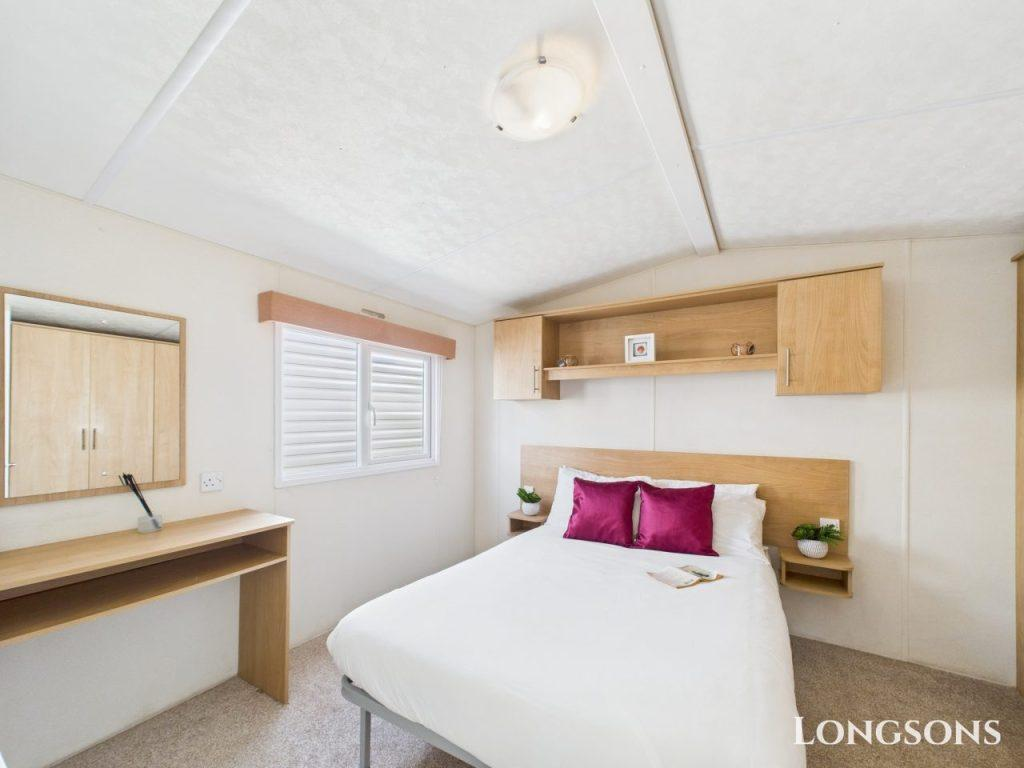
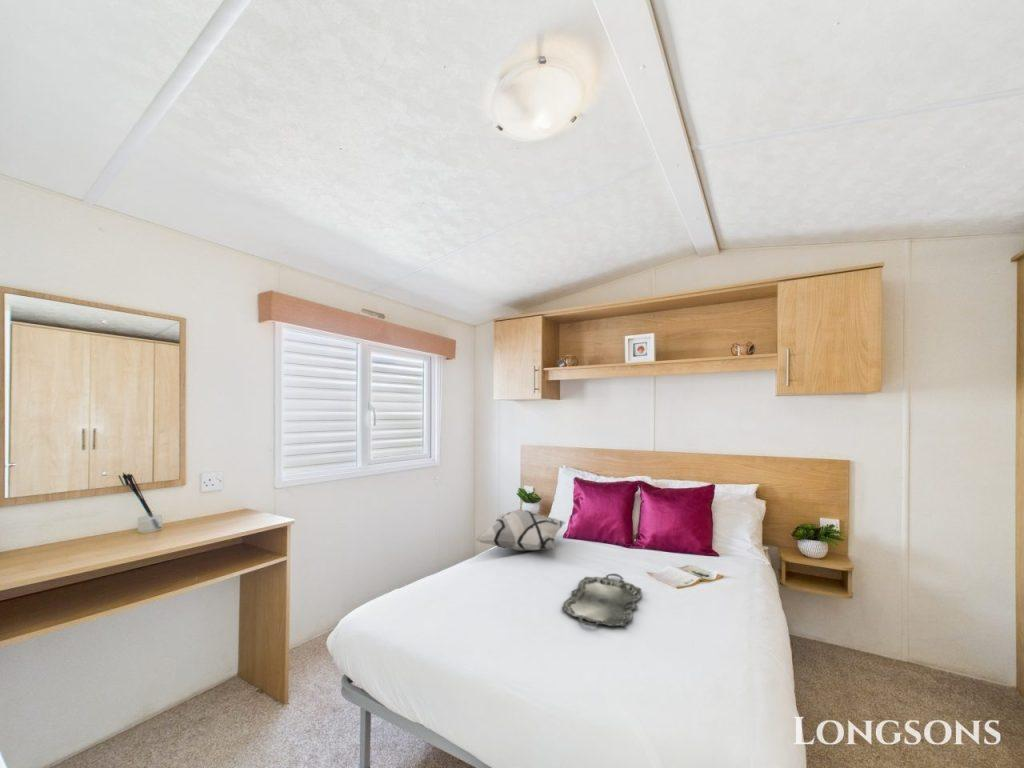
+ decorative pillow (523, 530)
+ serving tray (603, 598)
